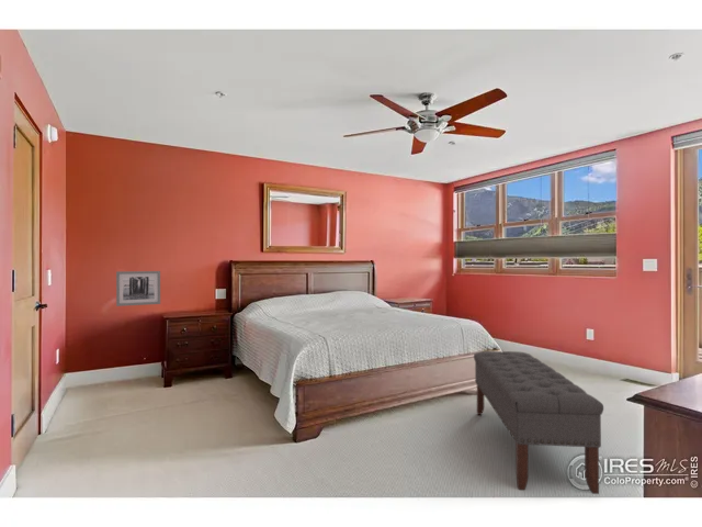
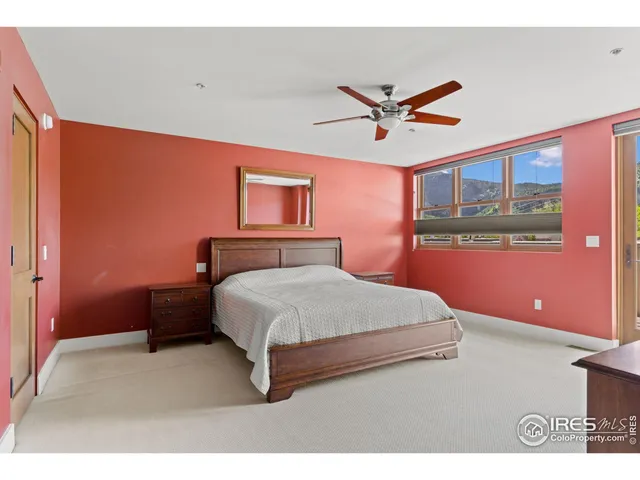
- bench (524, 406)
- wall art (138, 288)
